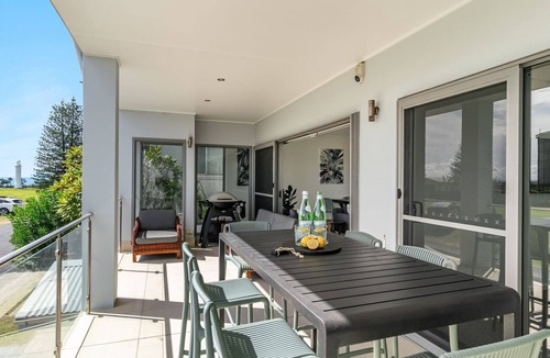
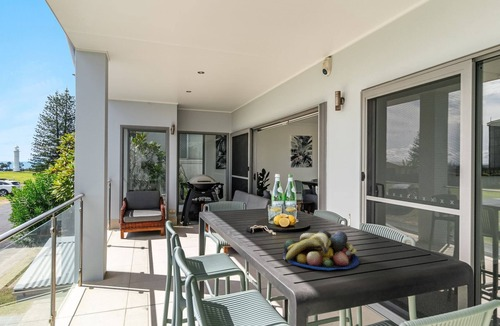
+ fruit bowl (320, 244)
